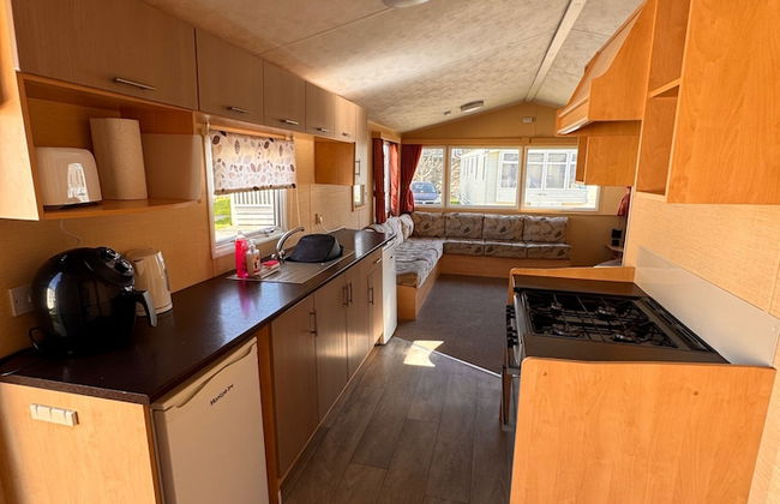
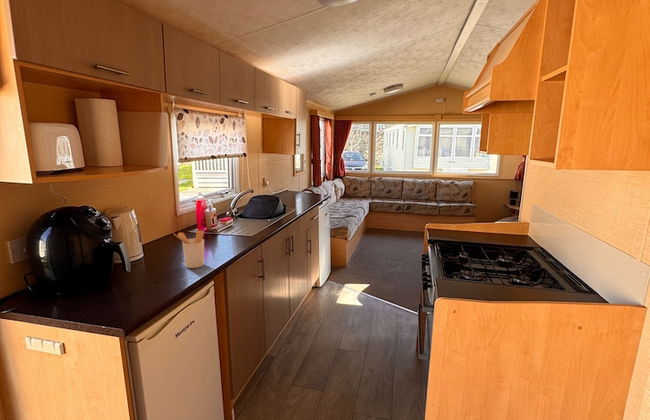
+ utensil holder (189, 248)
